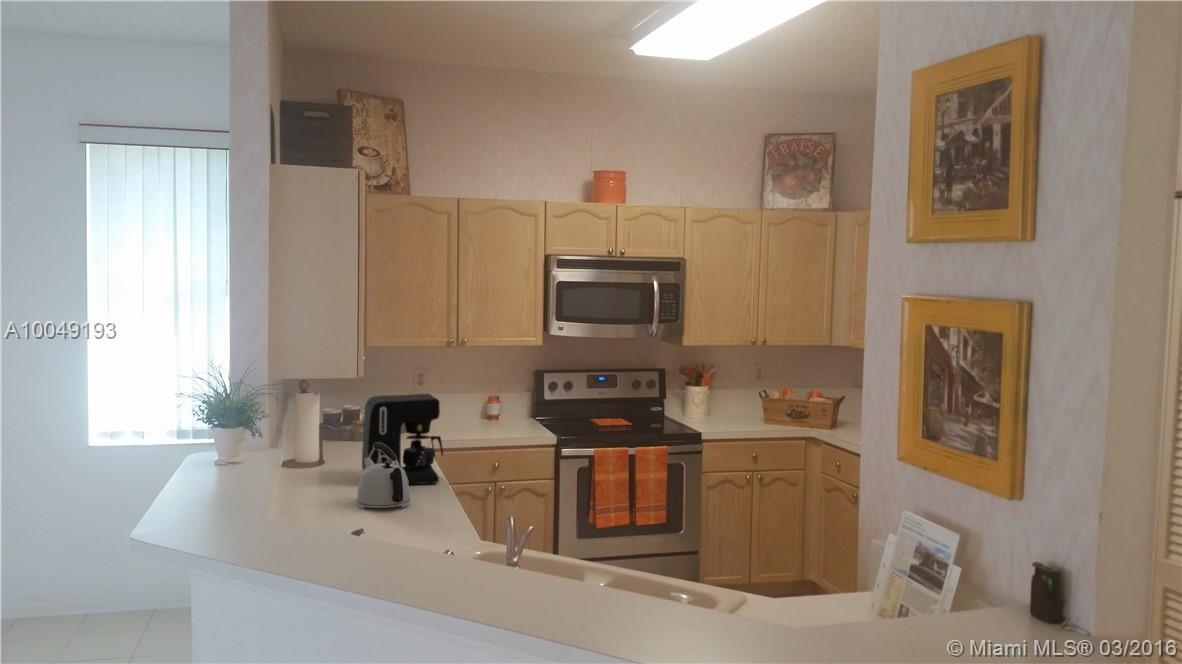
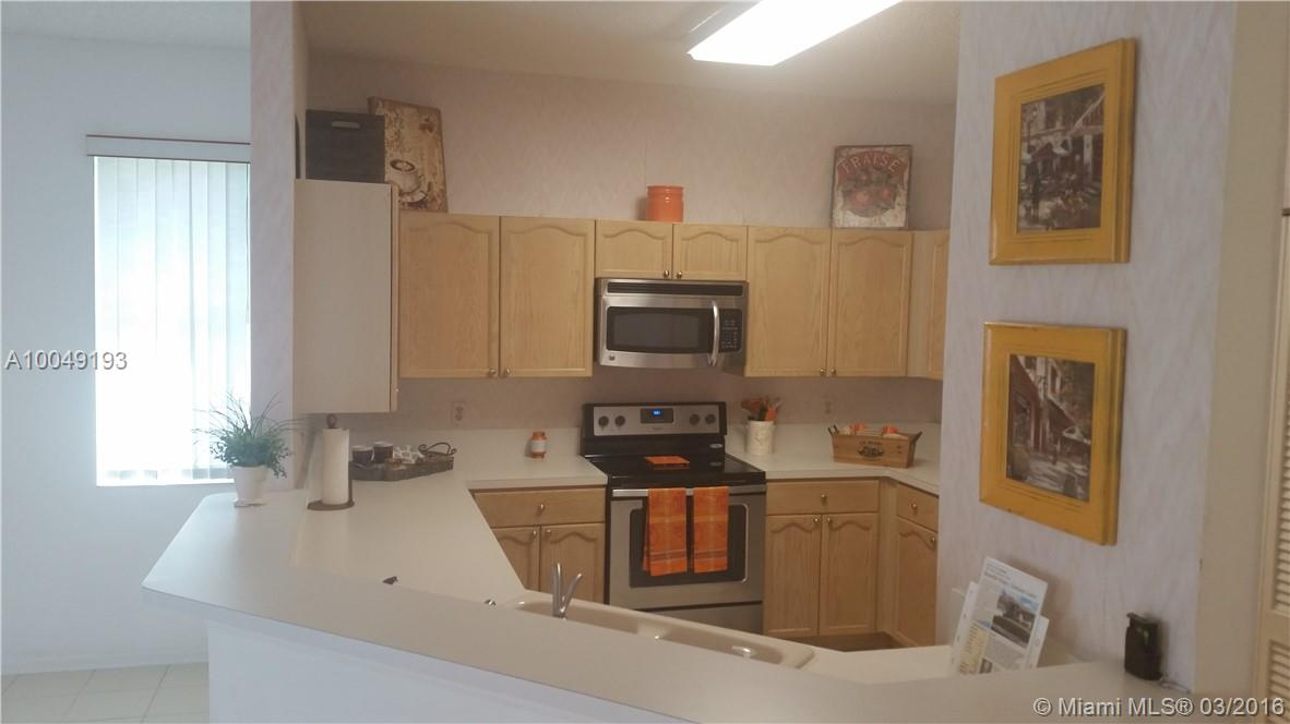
- kettle (382, 473)
- coffee maker (407, 438)
